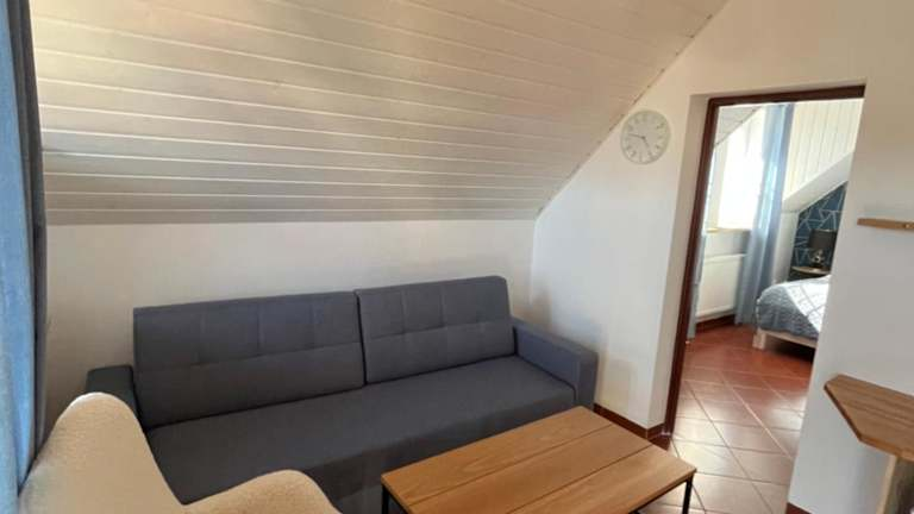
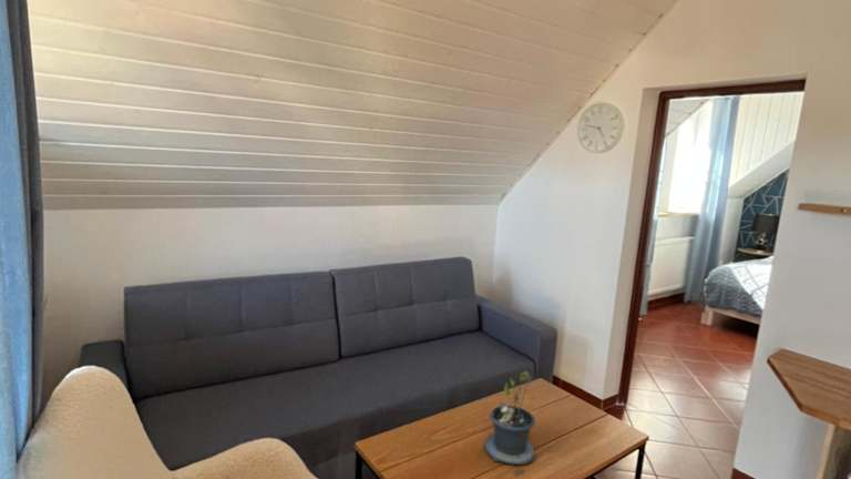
+ potted plant (513, 410)
